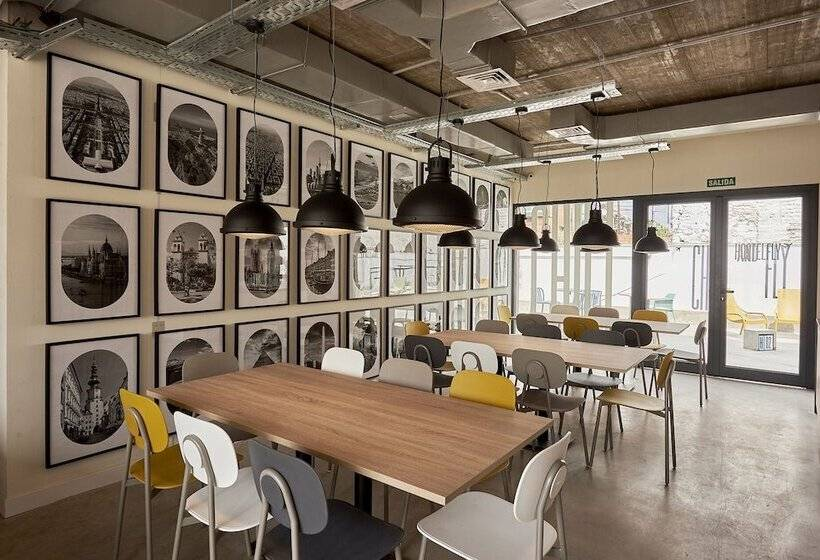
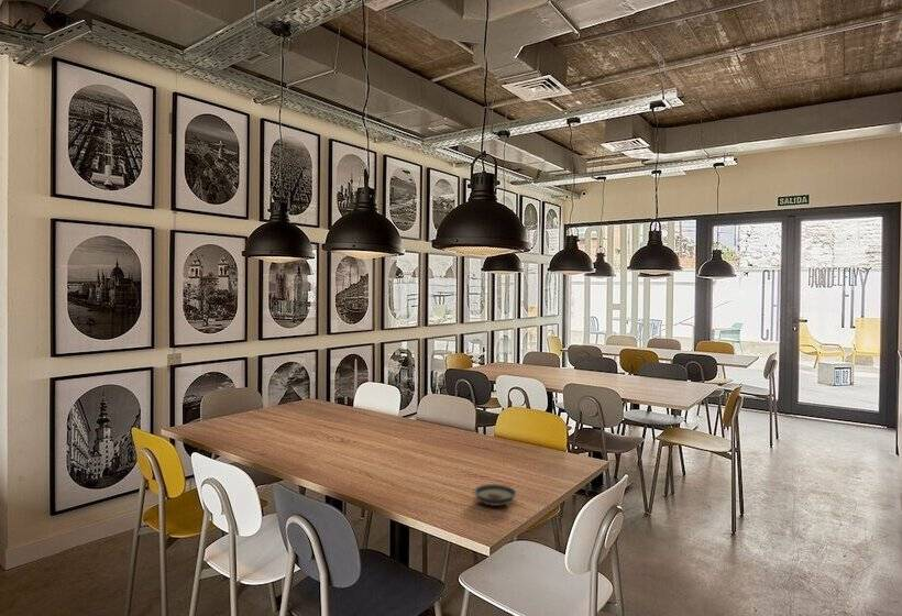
+ saucer (494, 496)
